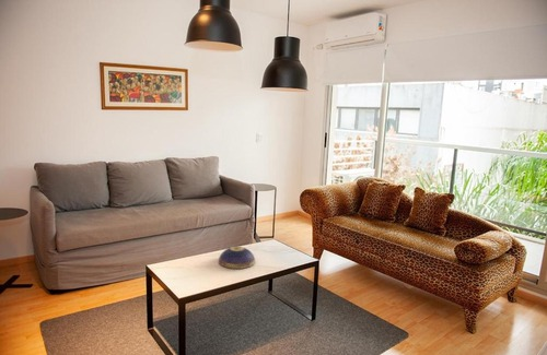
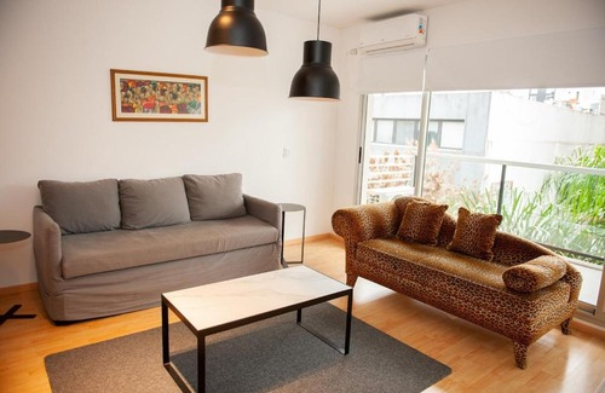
- decorative bowl (236, 255)
